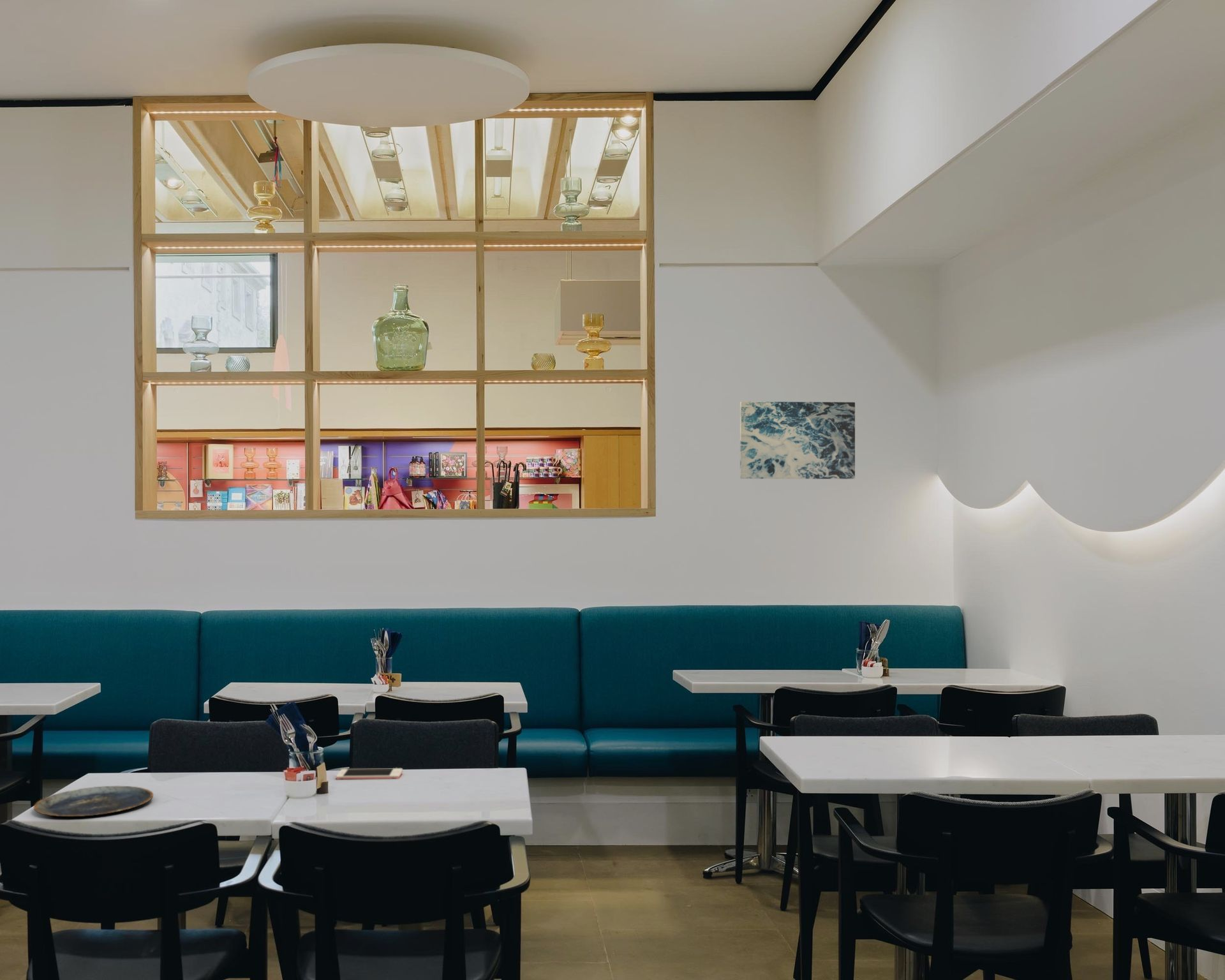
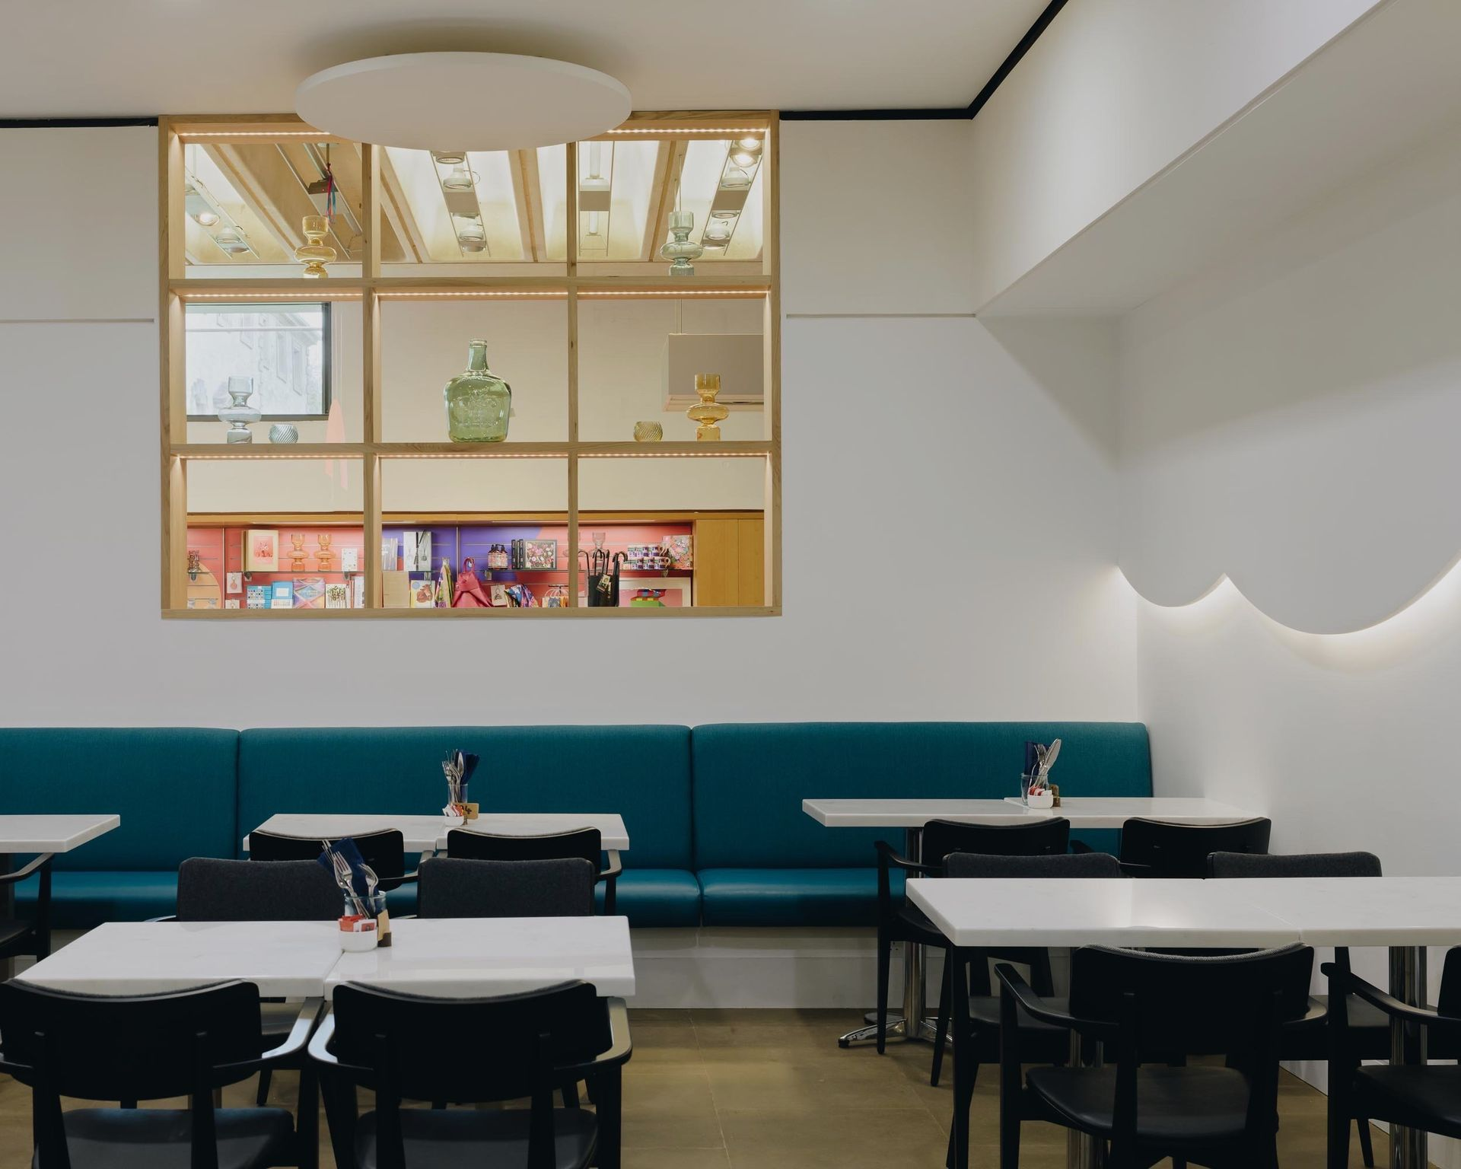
- plate (94, 802)
- wall art (797, 440)
- cell phone (369, 774)
